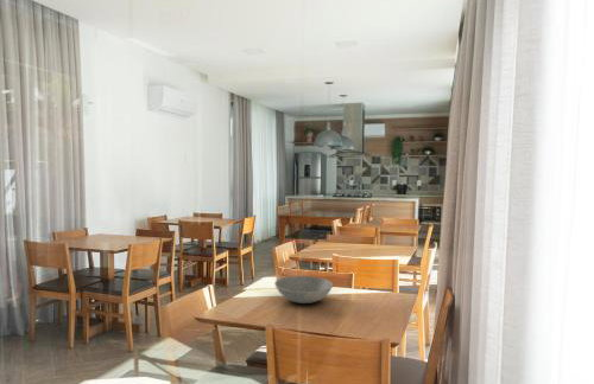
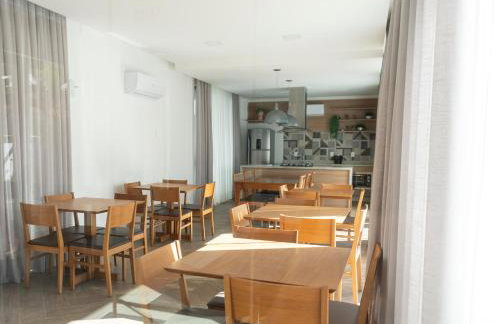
- bowl (303, 292)
